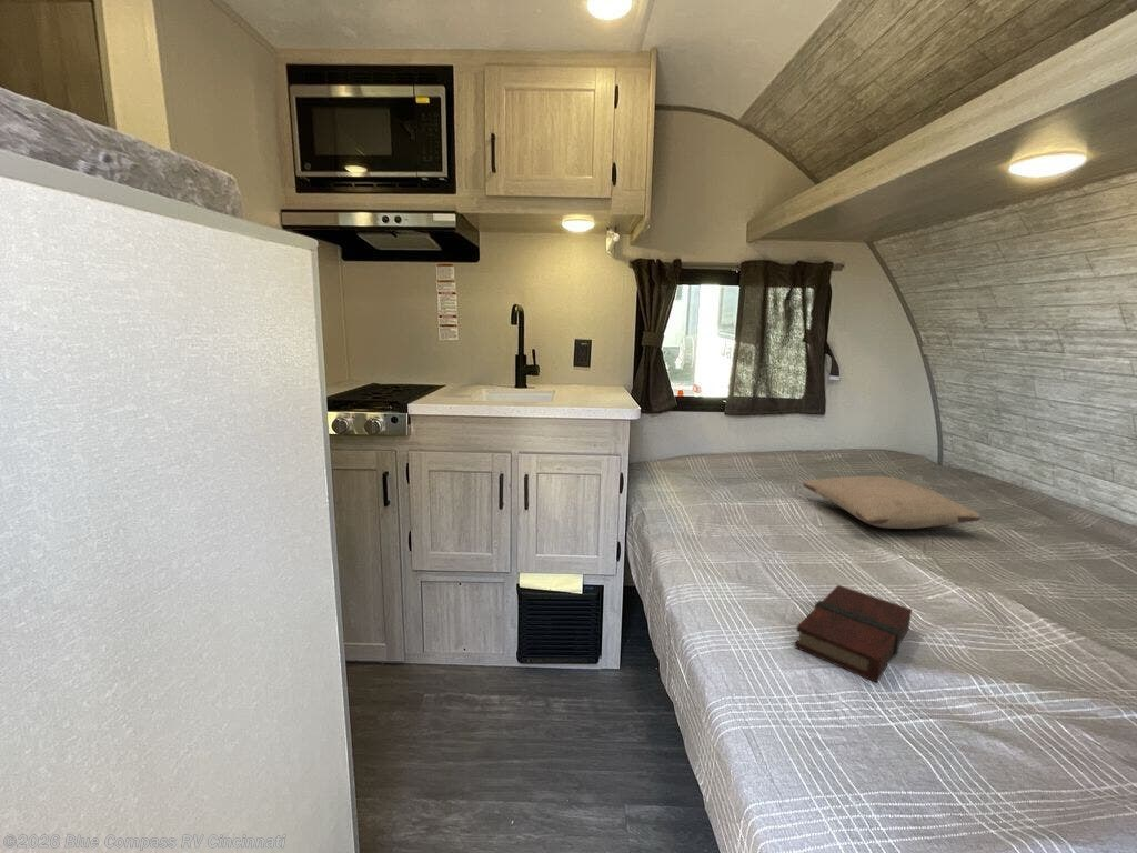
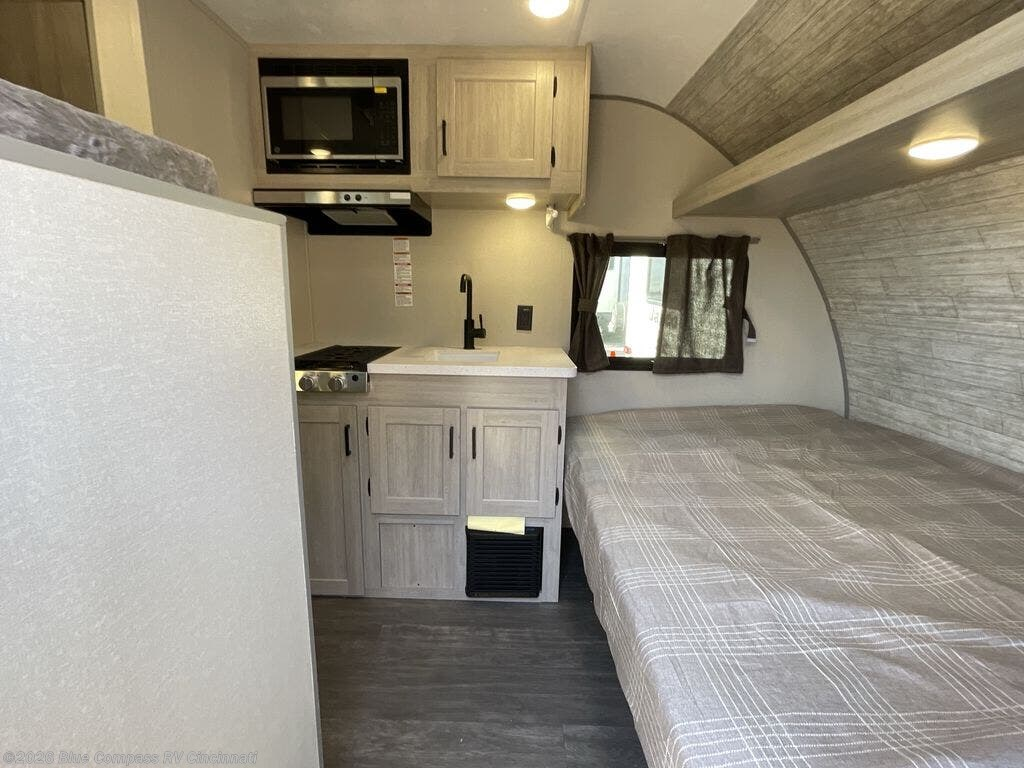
- book (854, 626)
- pillow (884, 500)
